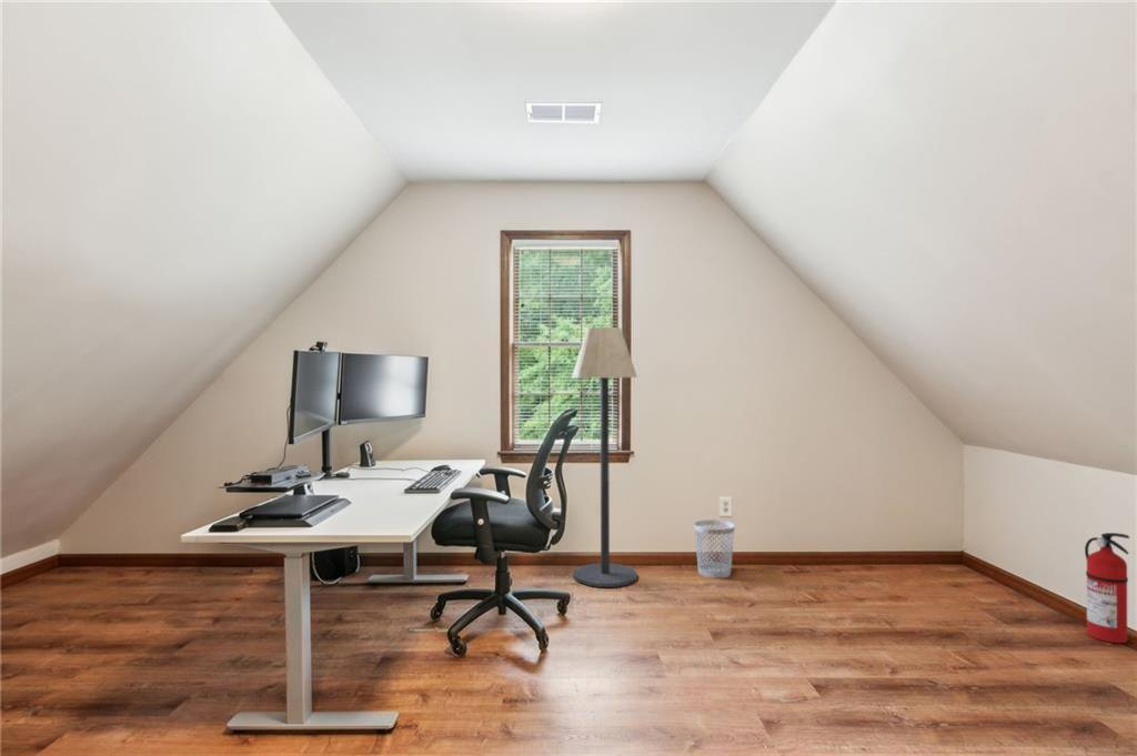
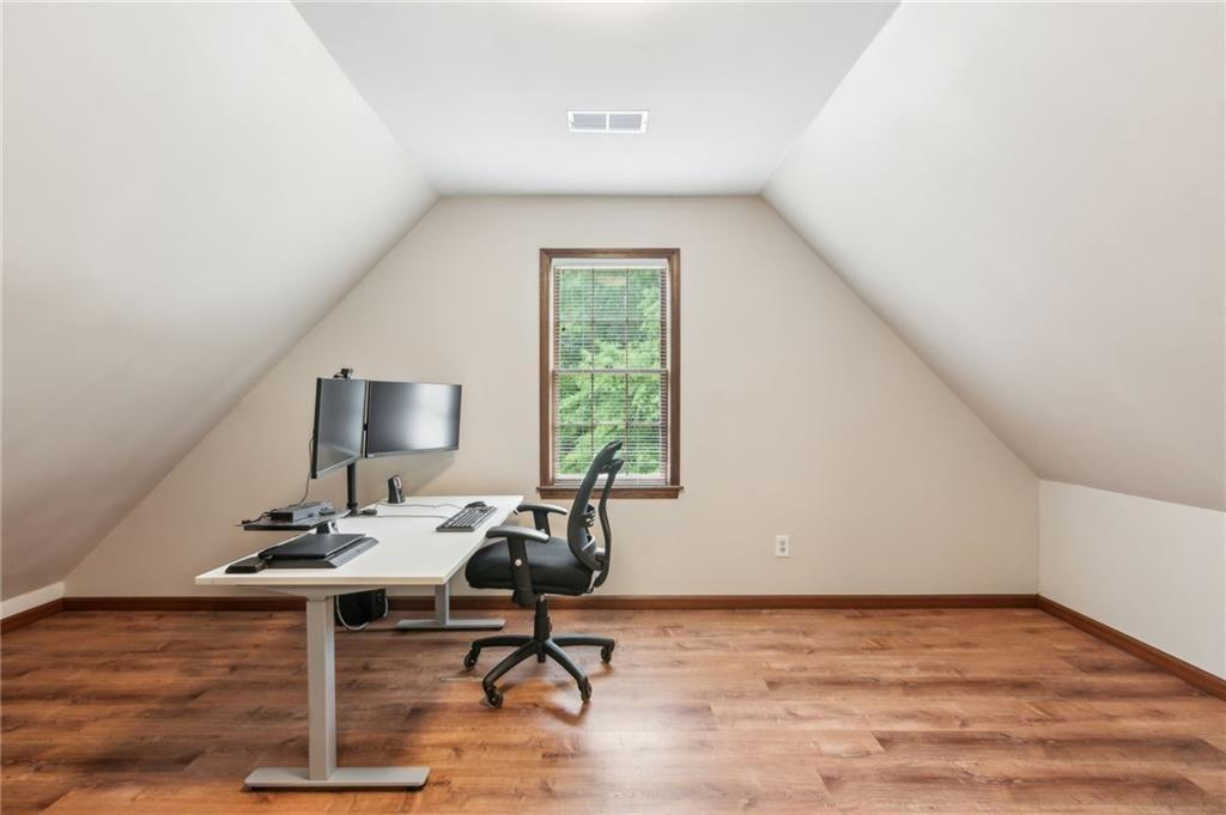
- fire extinguisher (1106, 583)
- wastebasket (714, 548)
- floor lamp (604, 452)
